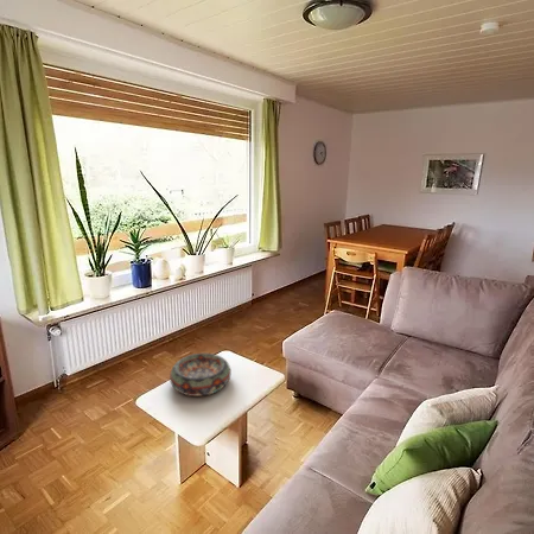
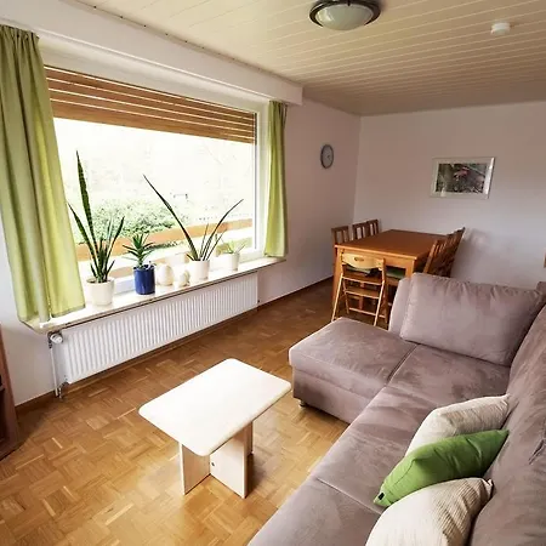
- decorative bowl (201, 373)
